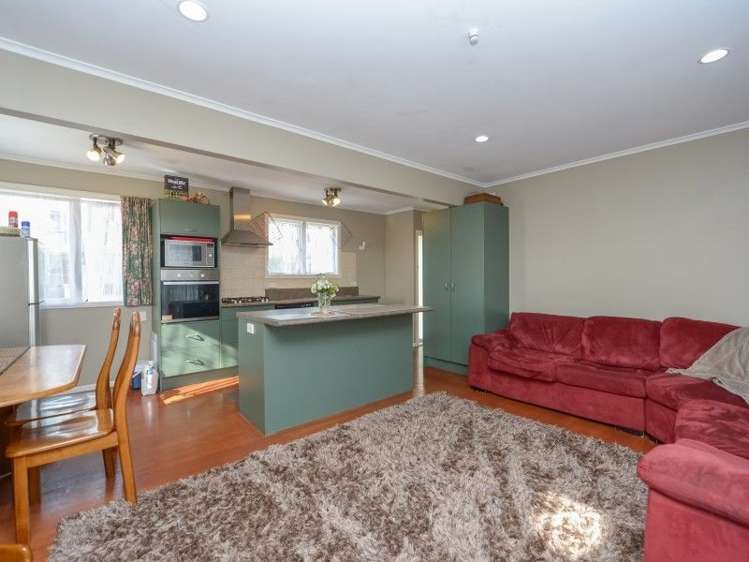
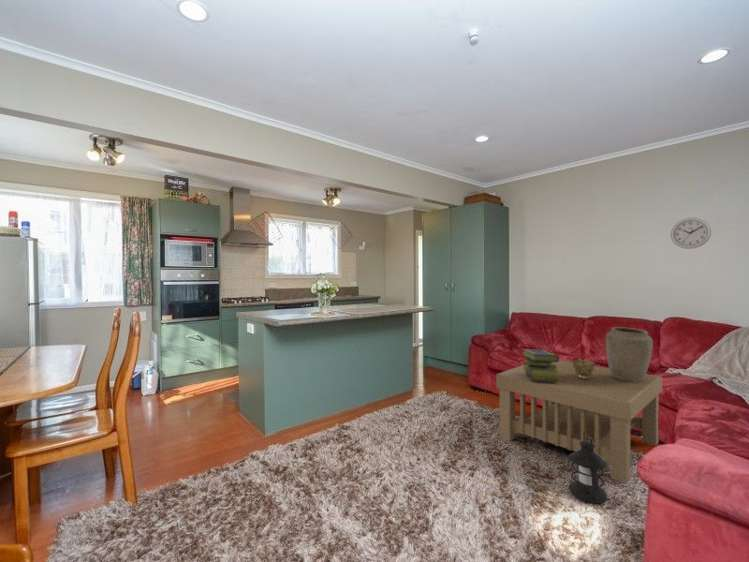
+ wall clock (690, 233)
+ decorative bowl (583, 369)
+ lantern (587, 464)
+ stack of books (539, 364)
+ coffee table (577, 407)
+ vase (628, 353)
